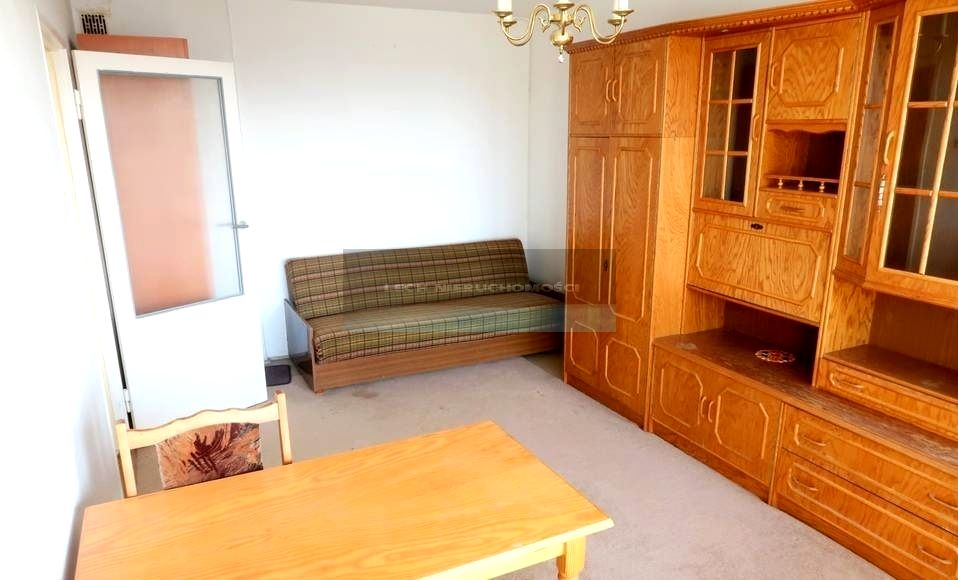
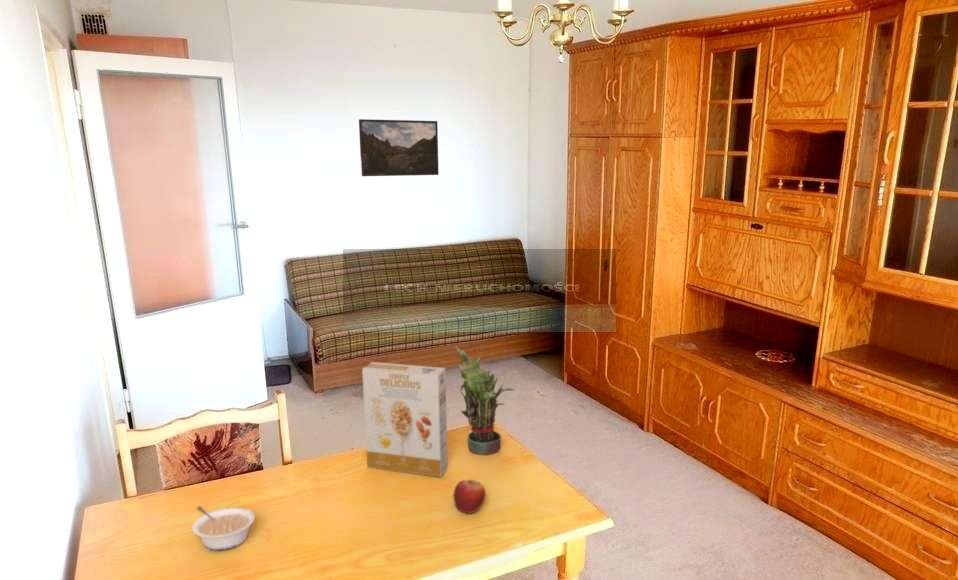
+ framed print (400, 148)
+ cereal box (405, 418)
+ potted plant (479, 398)
+ fruit (469, 495)
+ legume (222, 529)
